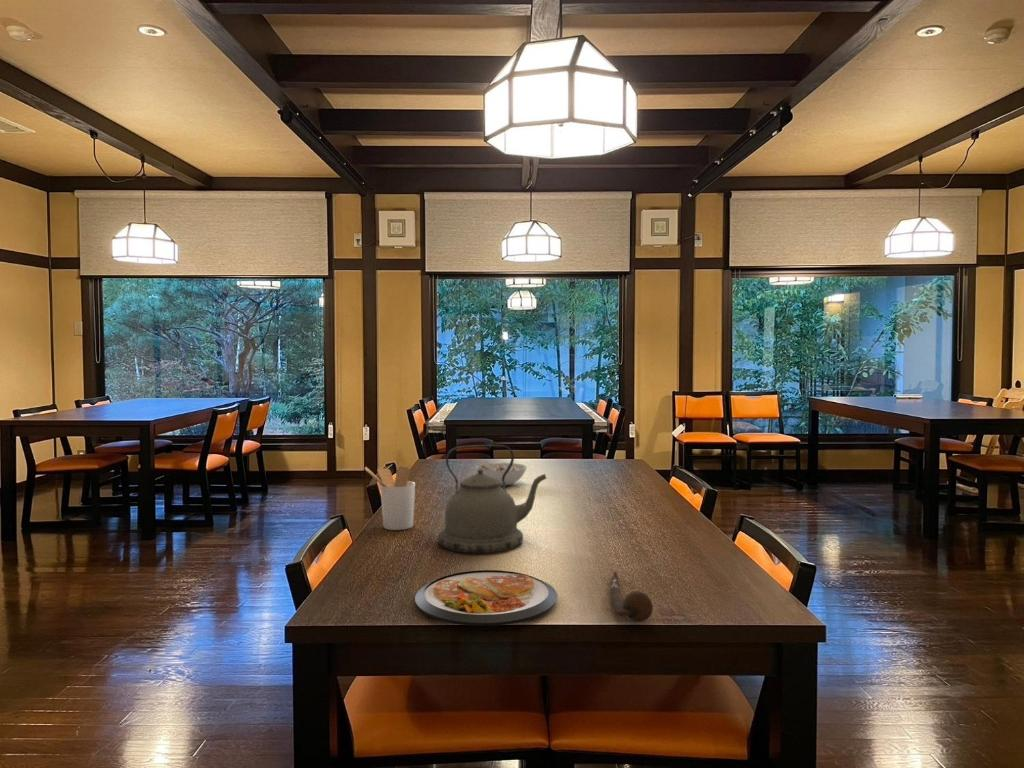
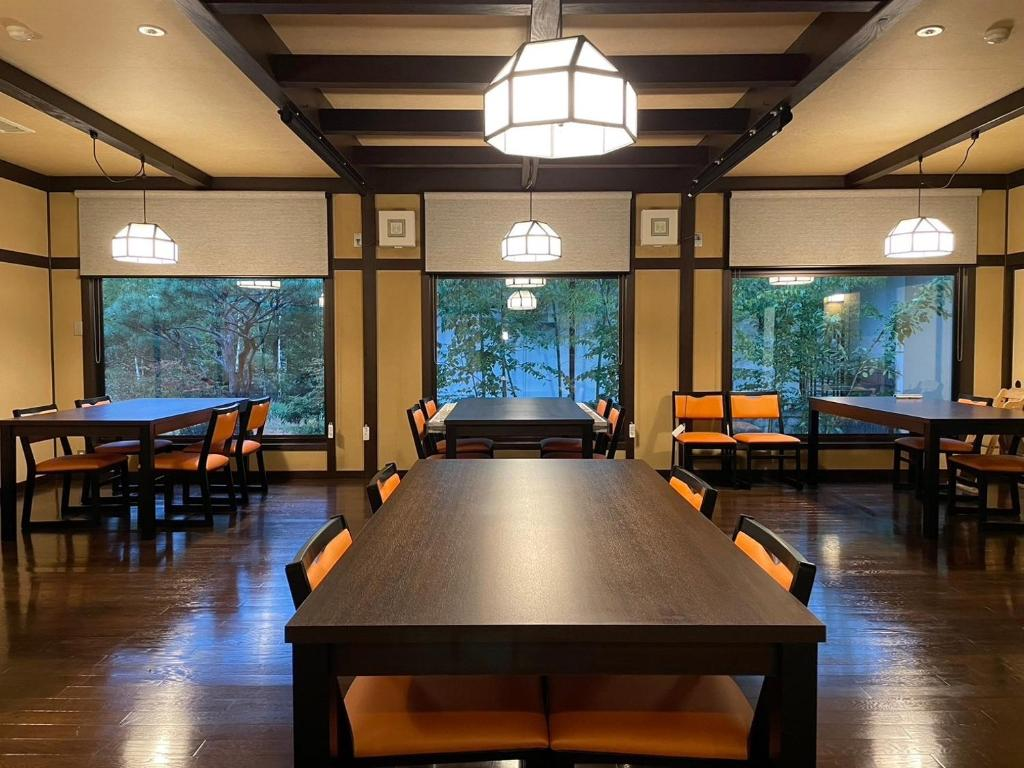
- bowl (501, 472)
- kettle (485, 492)
- spoon (631, 592)
- utensil holder (389, 495)
- dish (486, 591)
